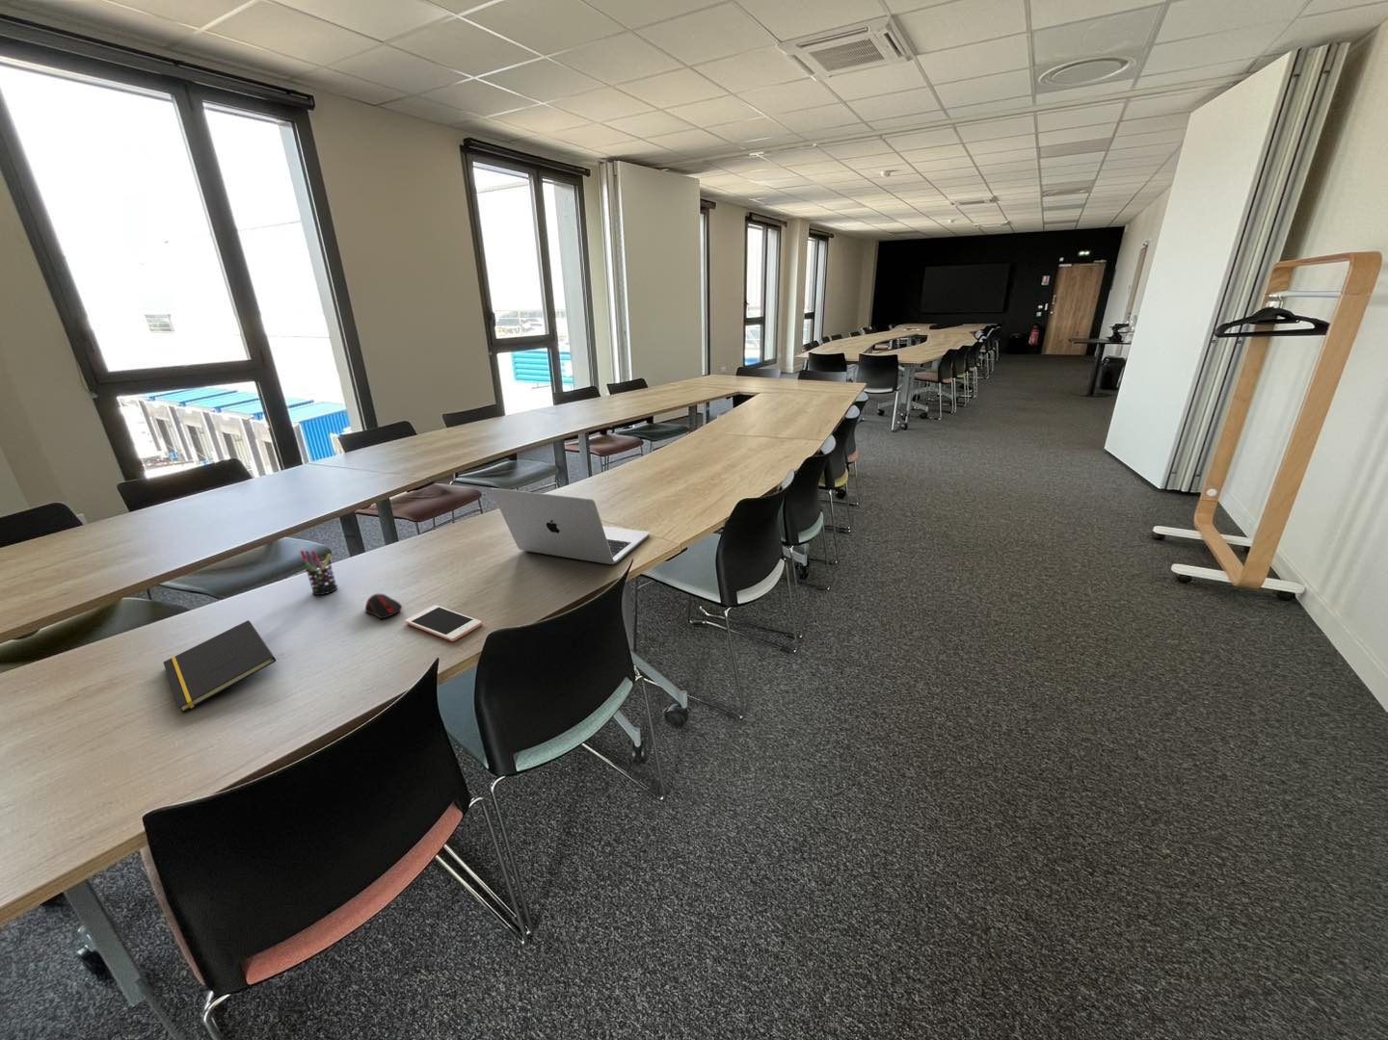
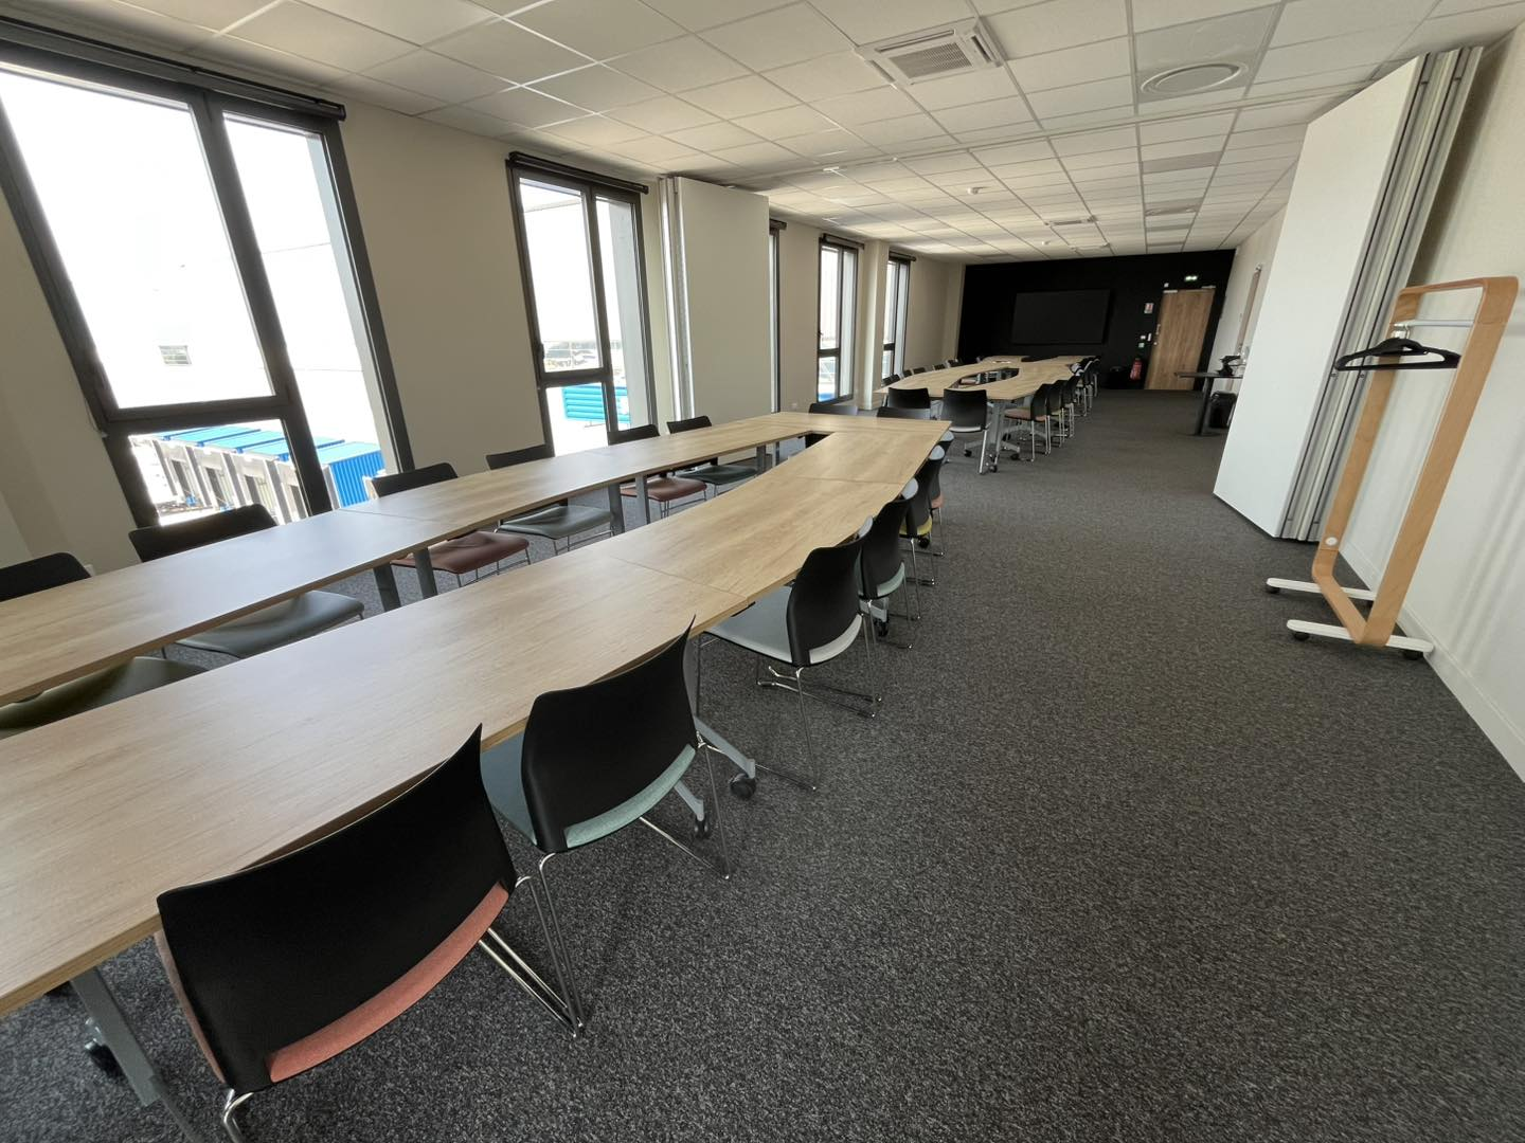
- computer mouse (381, 603)
- laptop (576, 513)
- pen holder (316, 571)
- cell phone (444, 622)
- notepad (219, 662)
